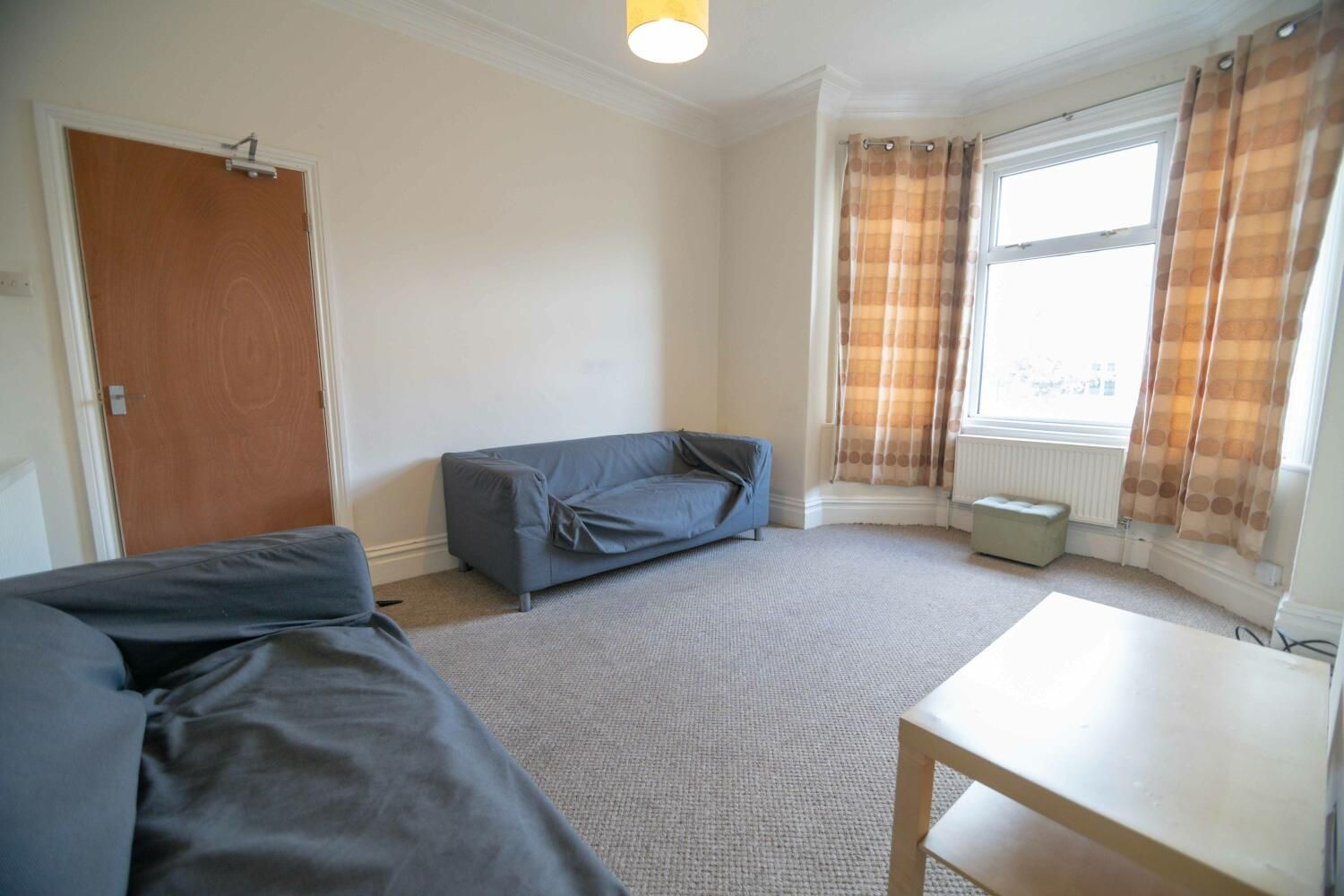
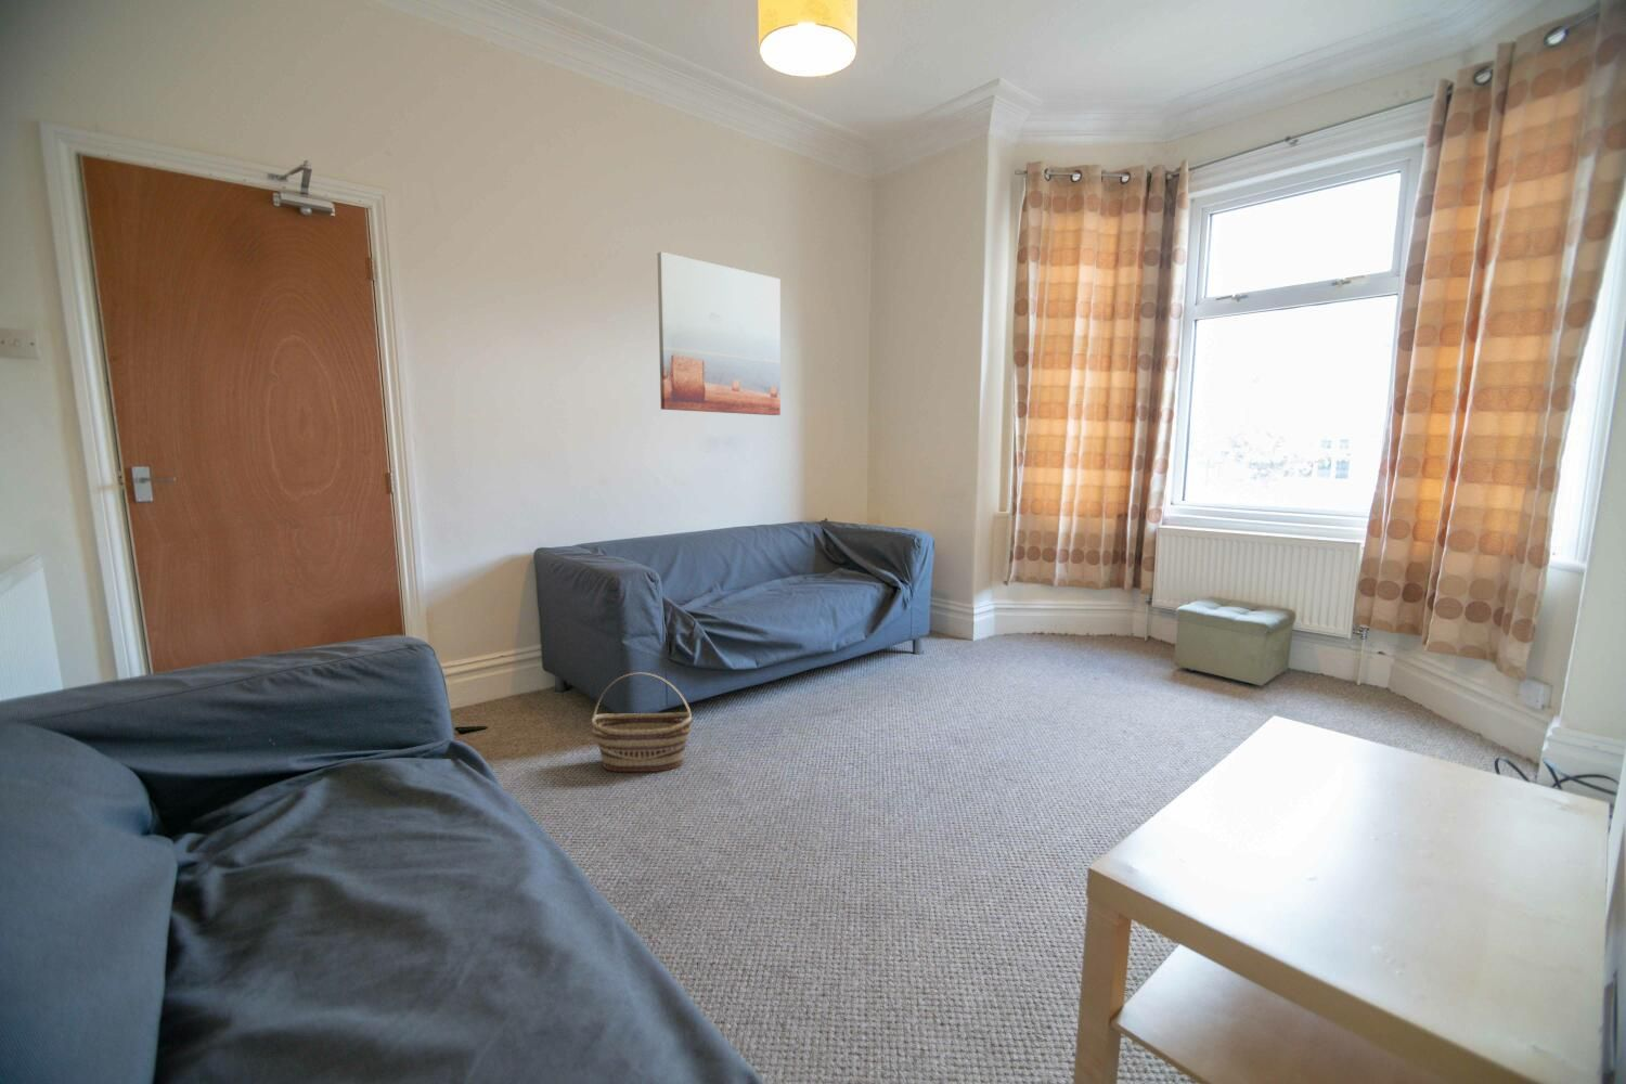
+ basket (641, 719)
+ wall art (723, 340)
